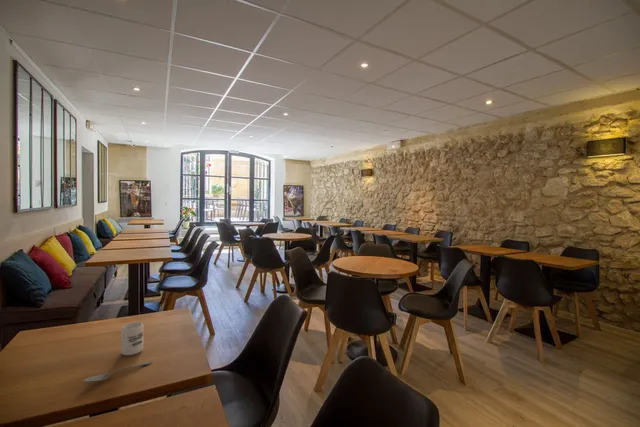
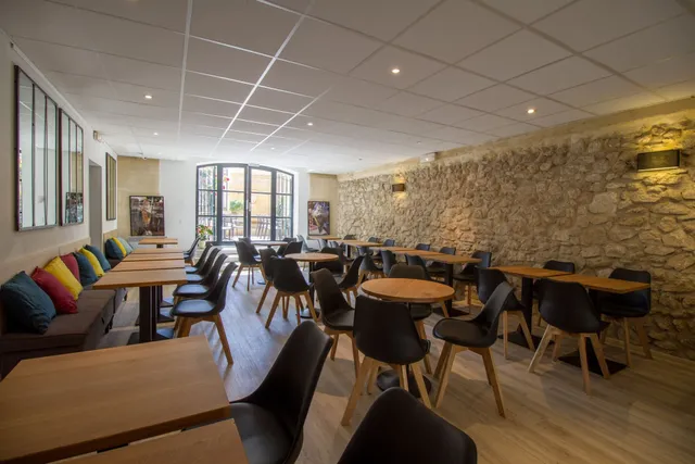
- spoon (120, 369)
- cup (132, 338)
